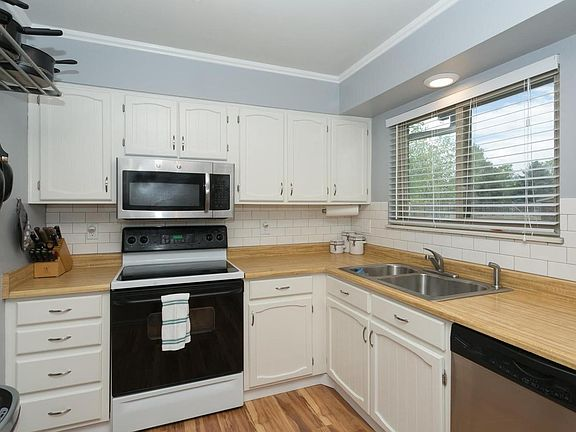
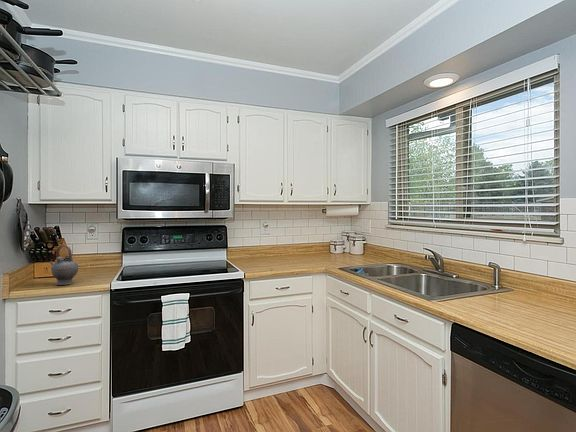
+ teapot (62, 264)
